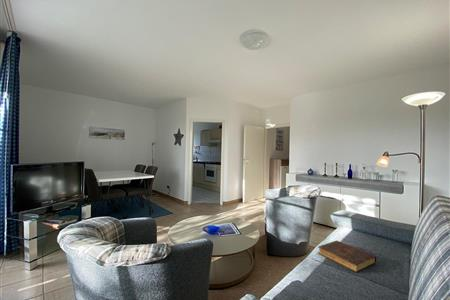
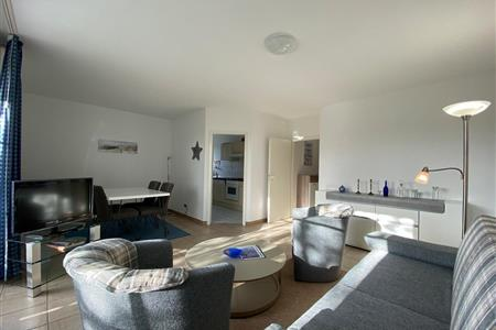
- book (345, 254)
